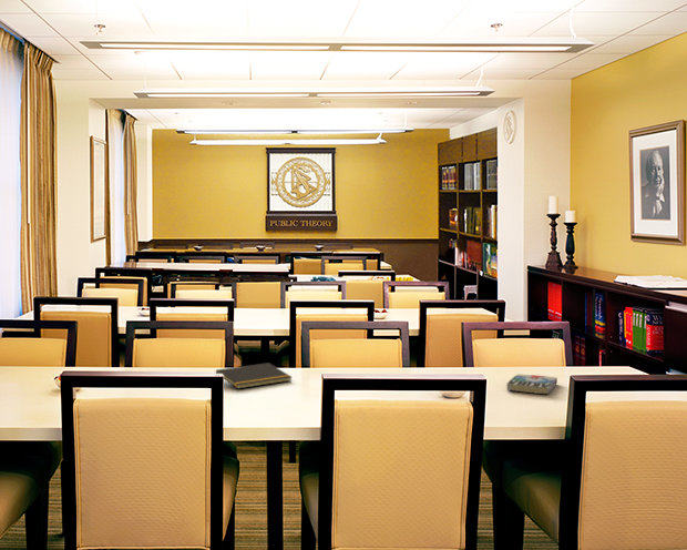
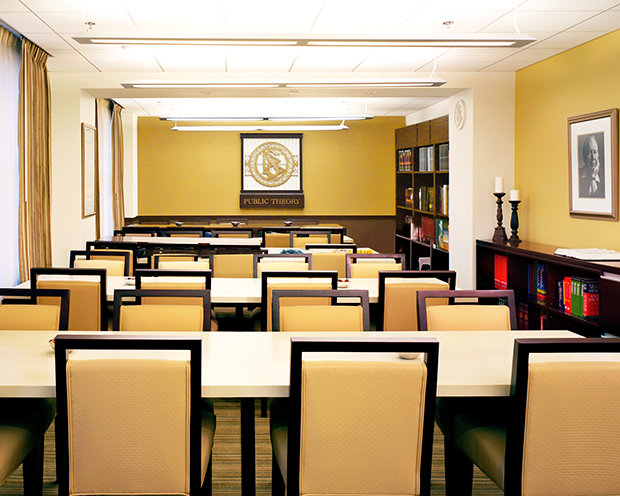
- notepad (254, 375)
- book (532, 383)
